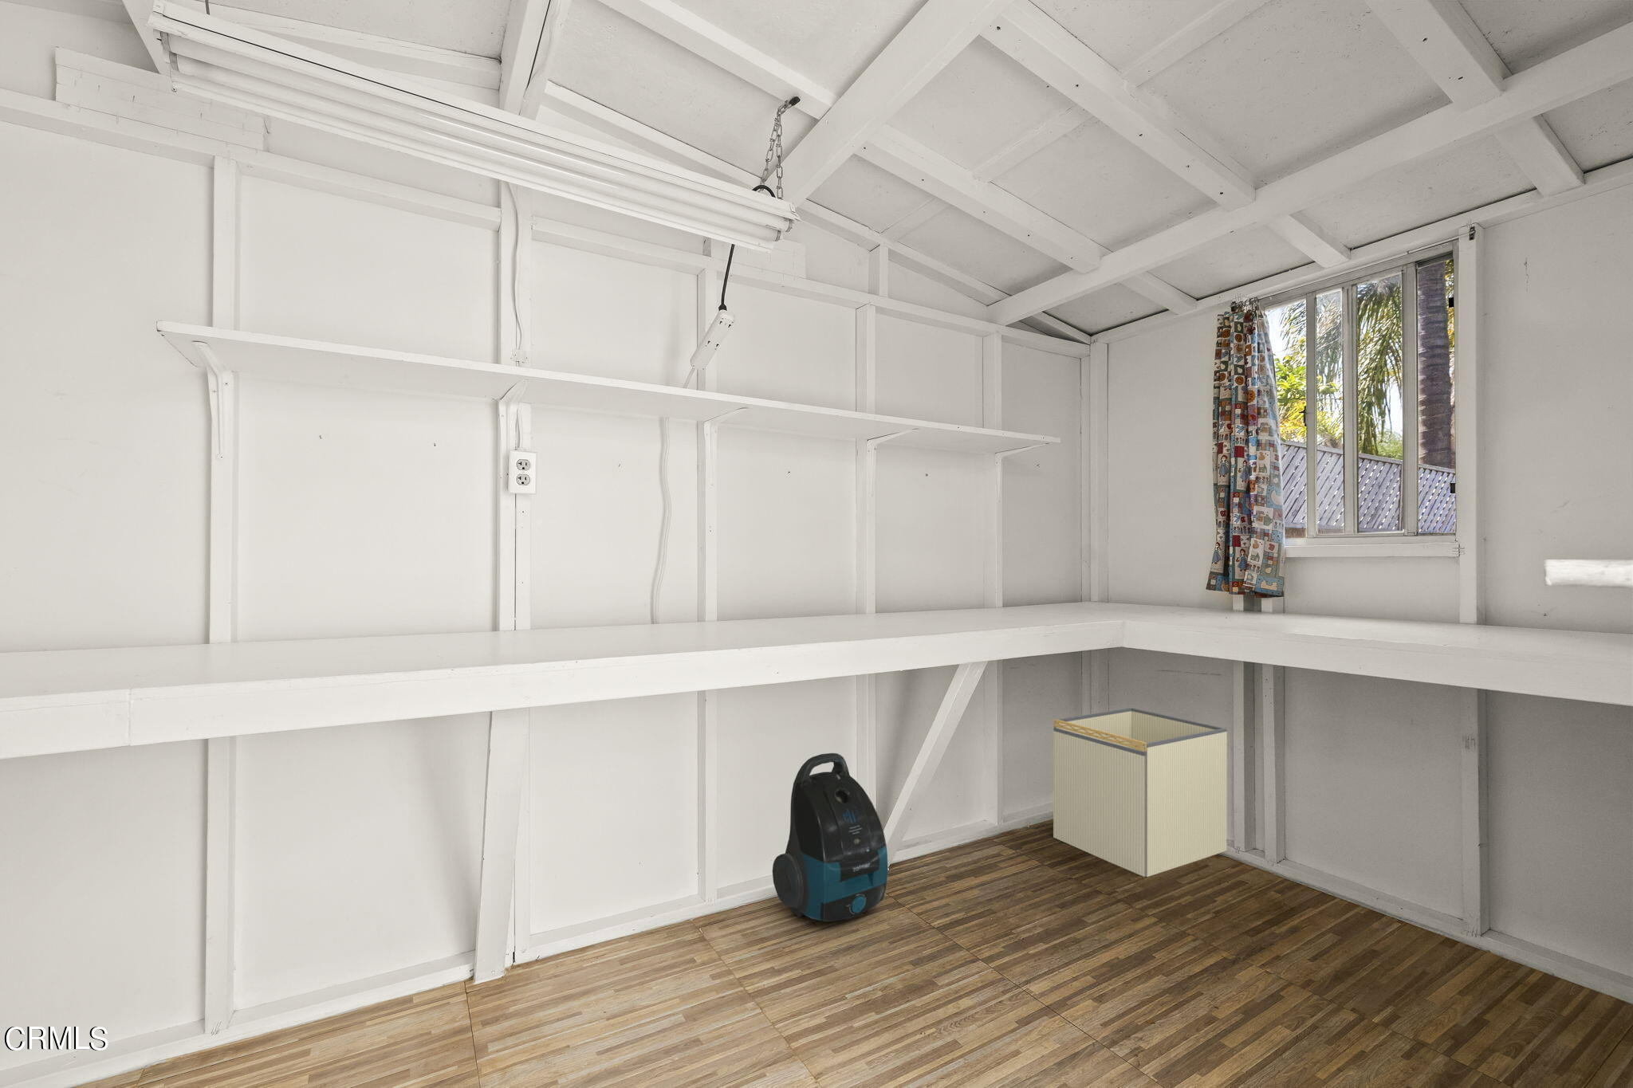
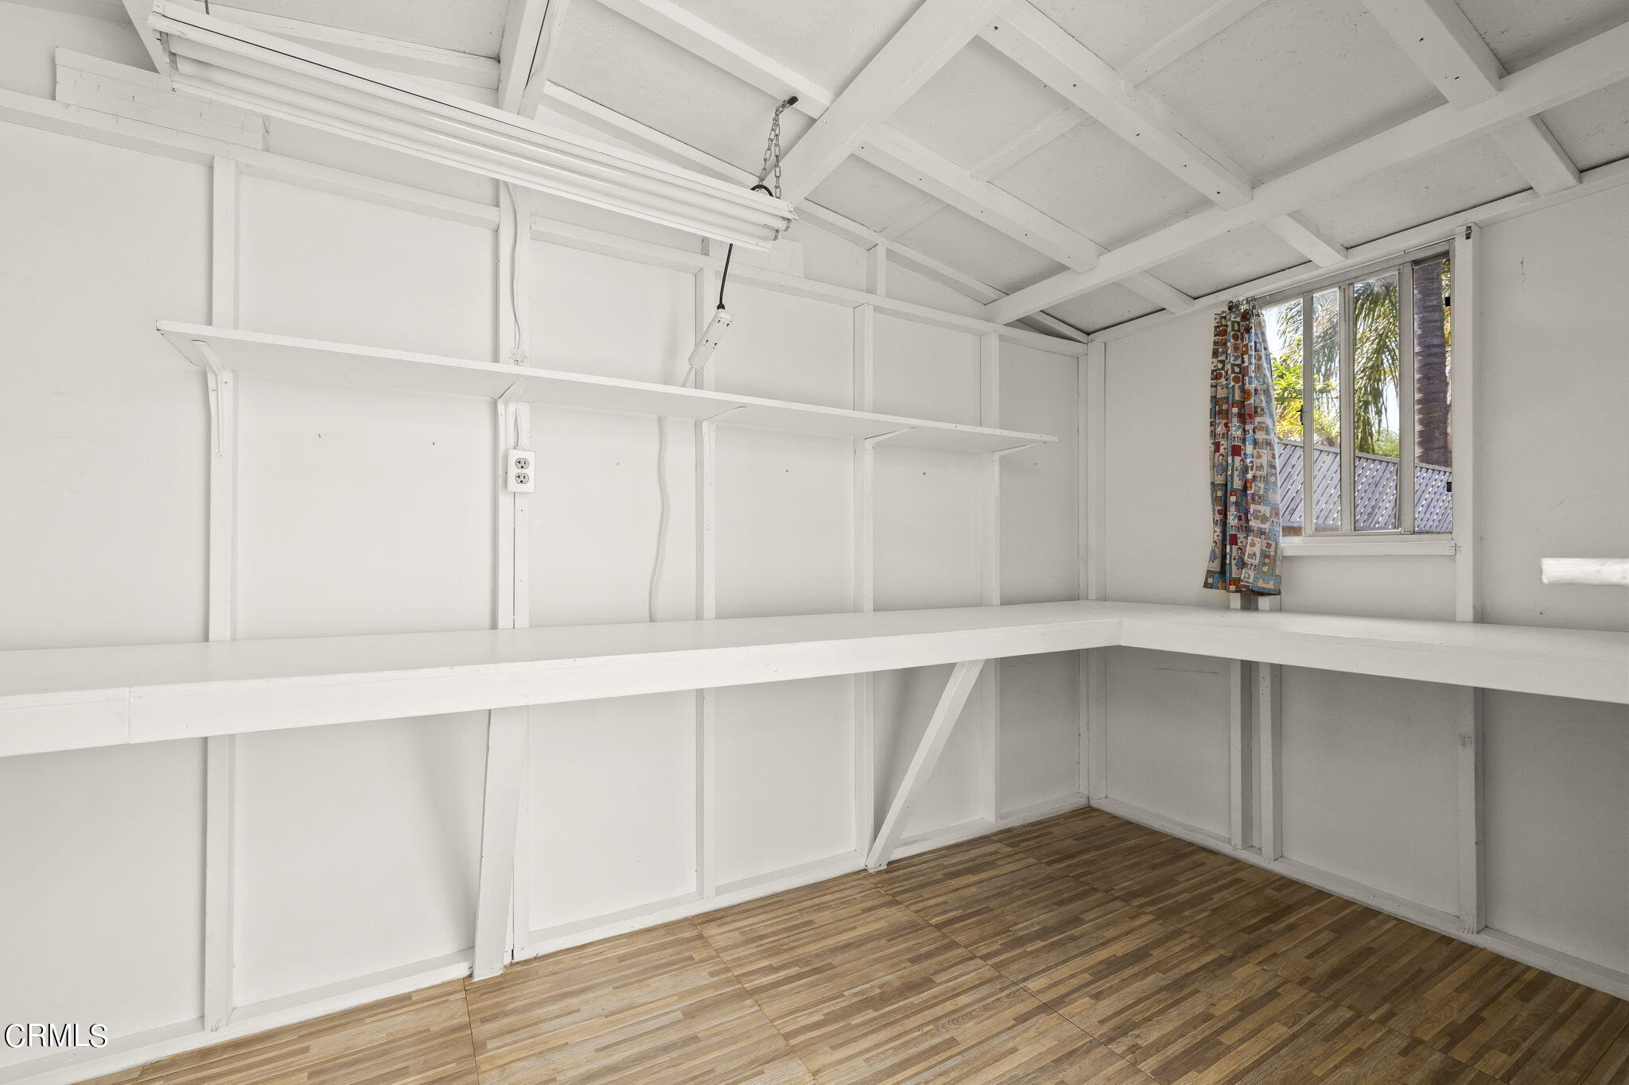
- storage bin (1138, 783)
- vacuum cleaner (833, 834)
